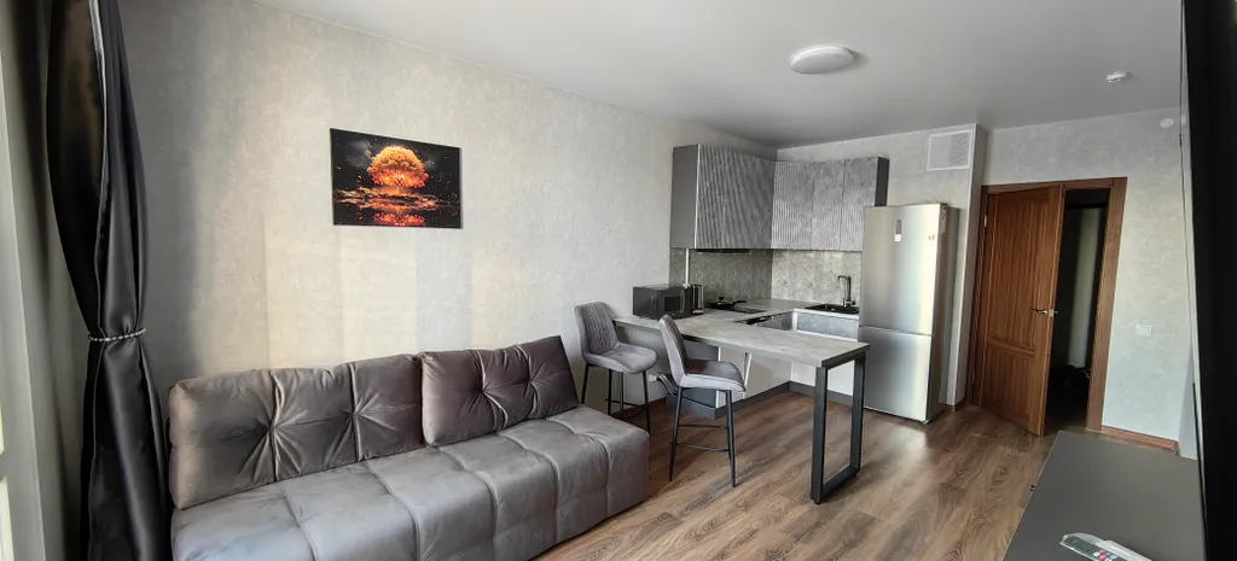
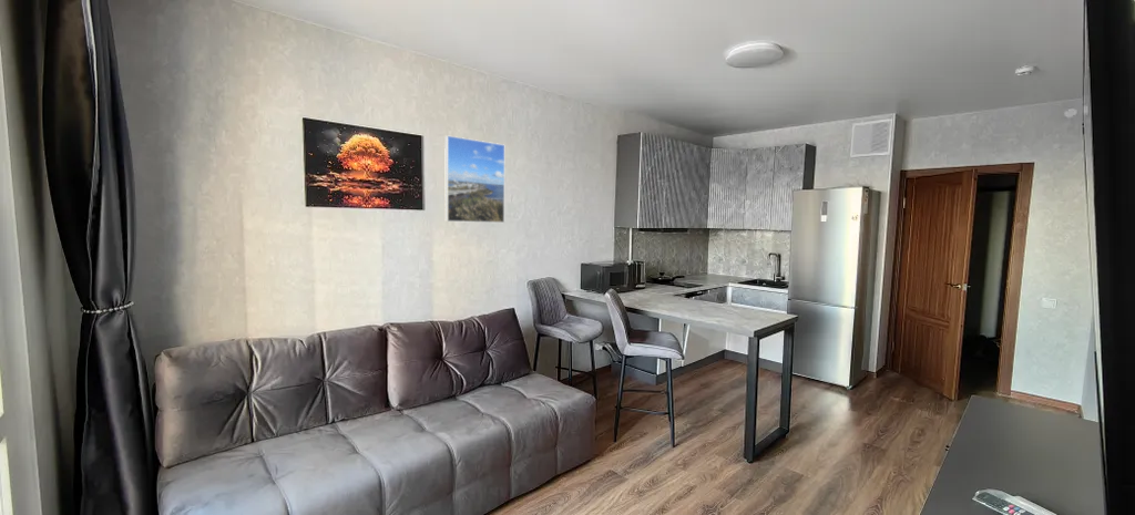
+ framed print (476, 181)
